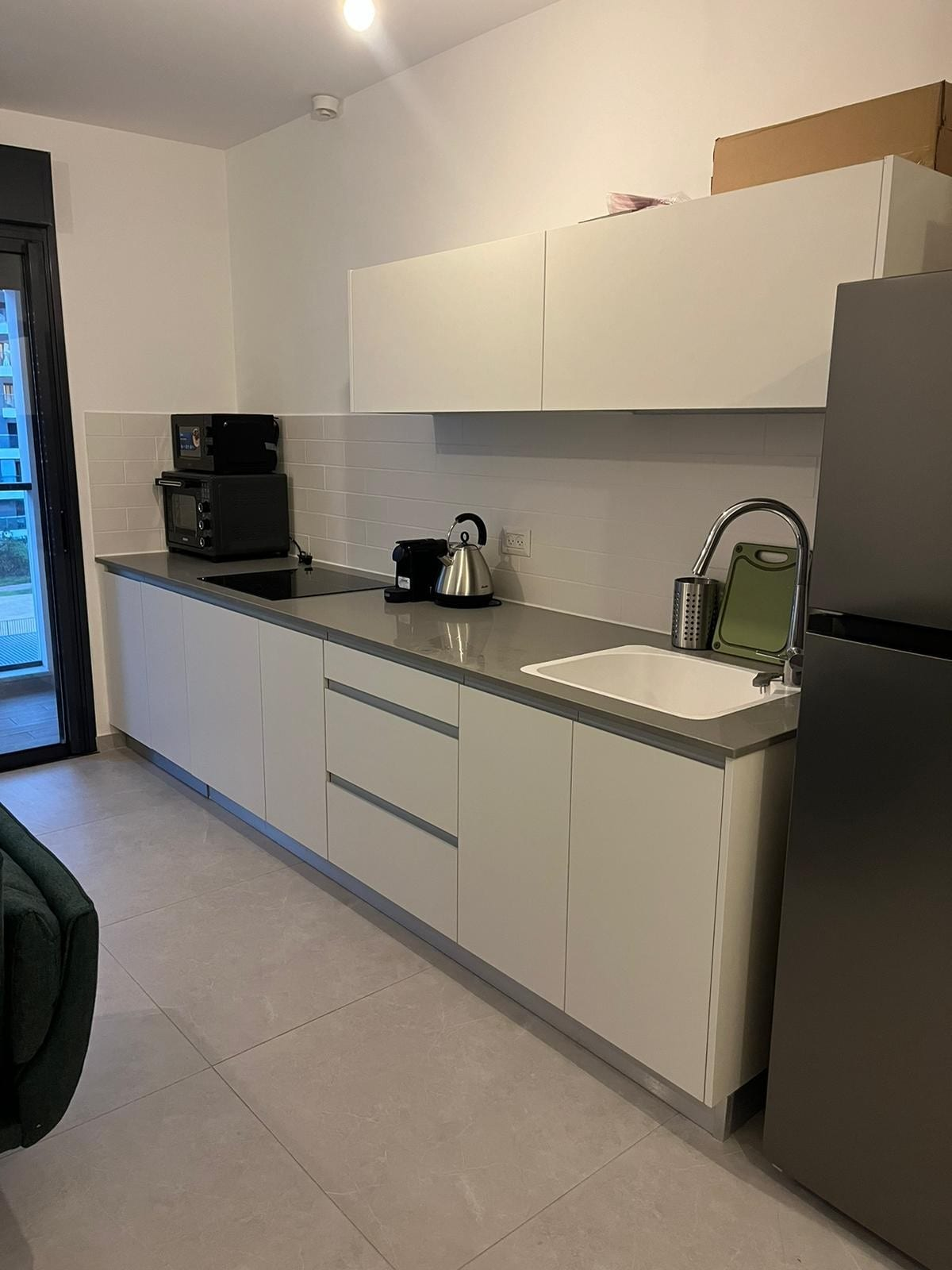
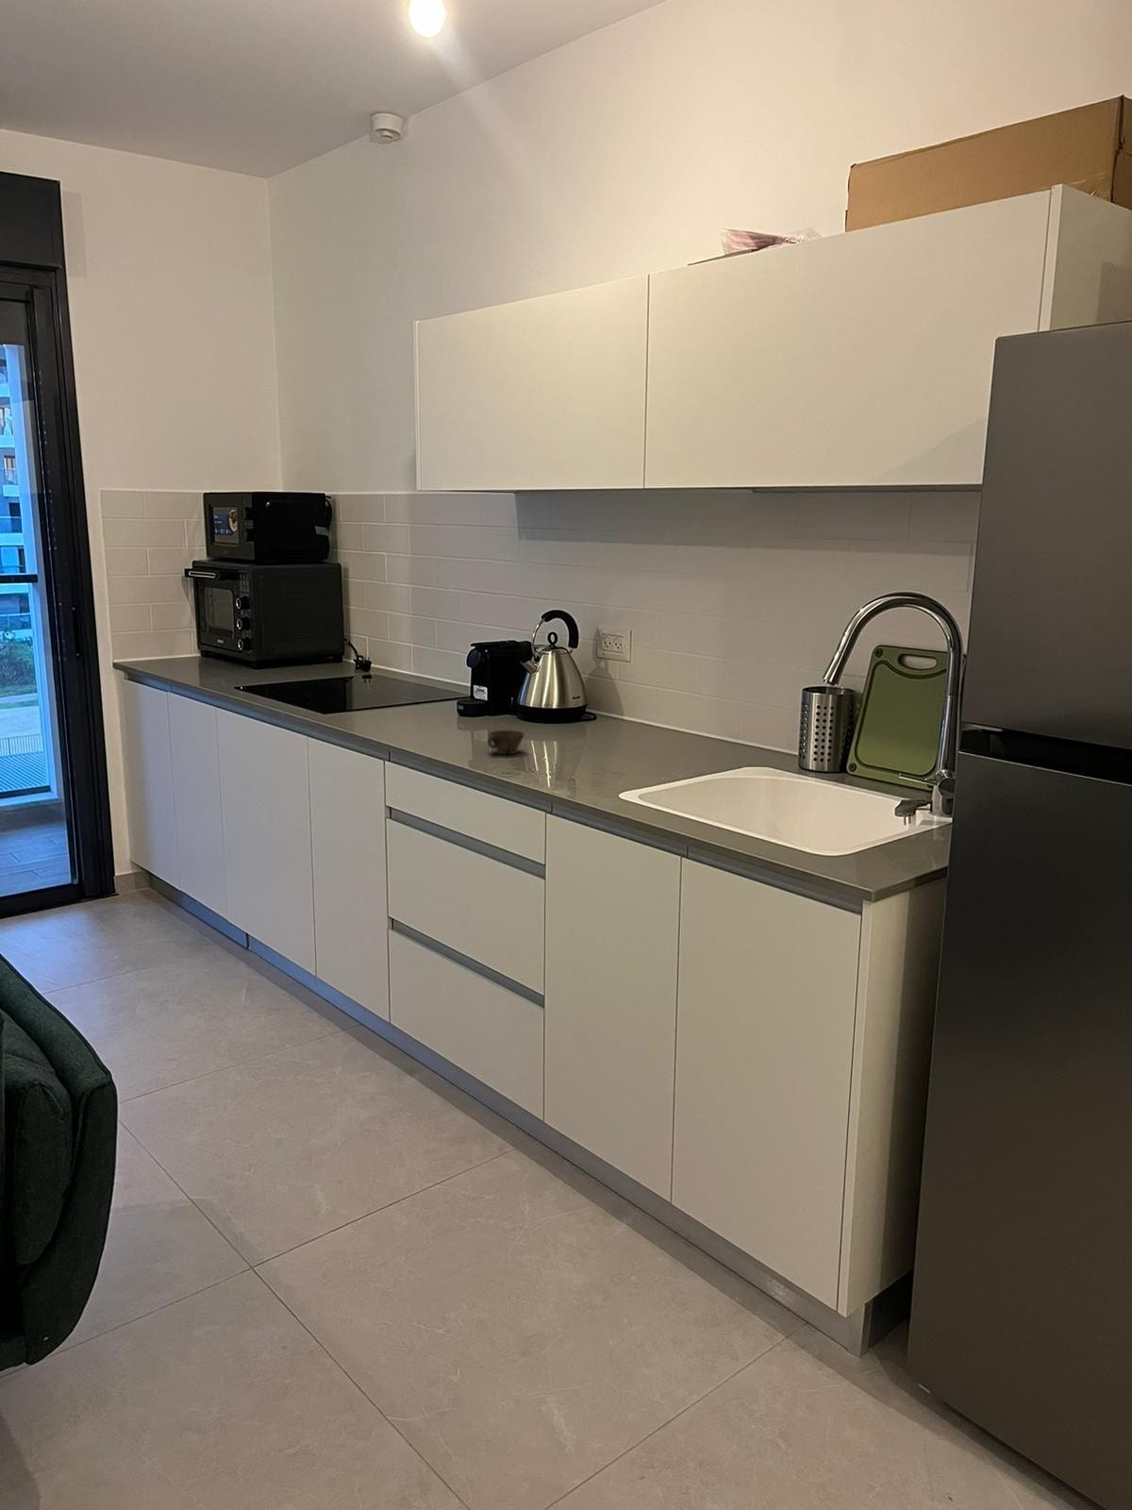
+ cup (504, 743)
